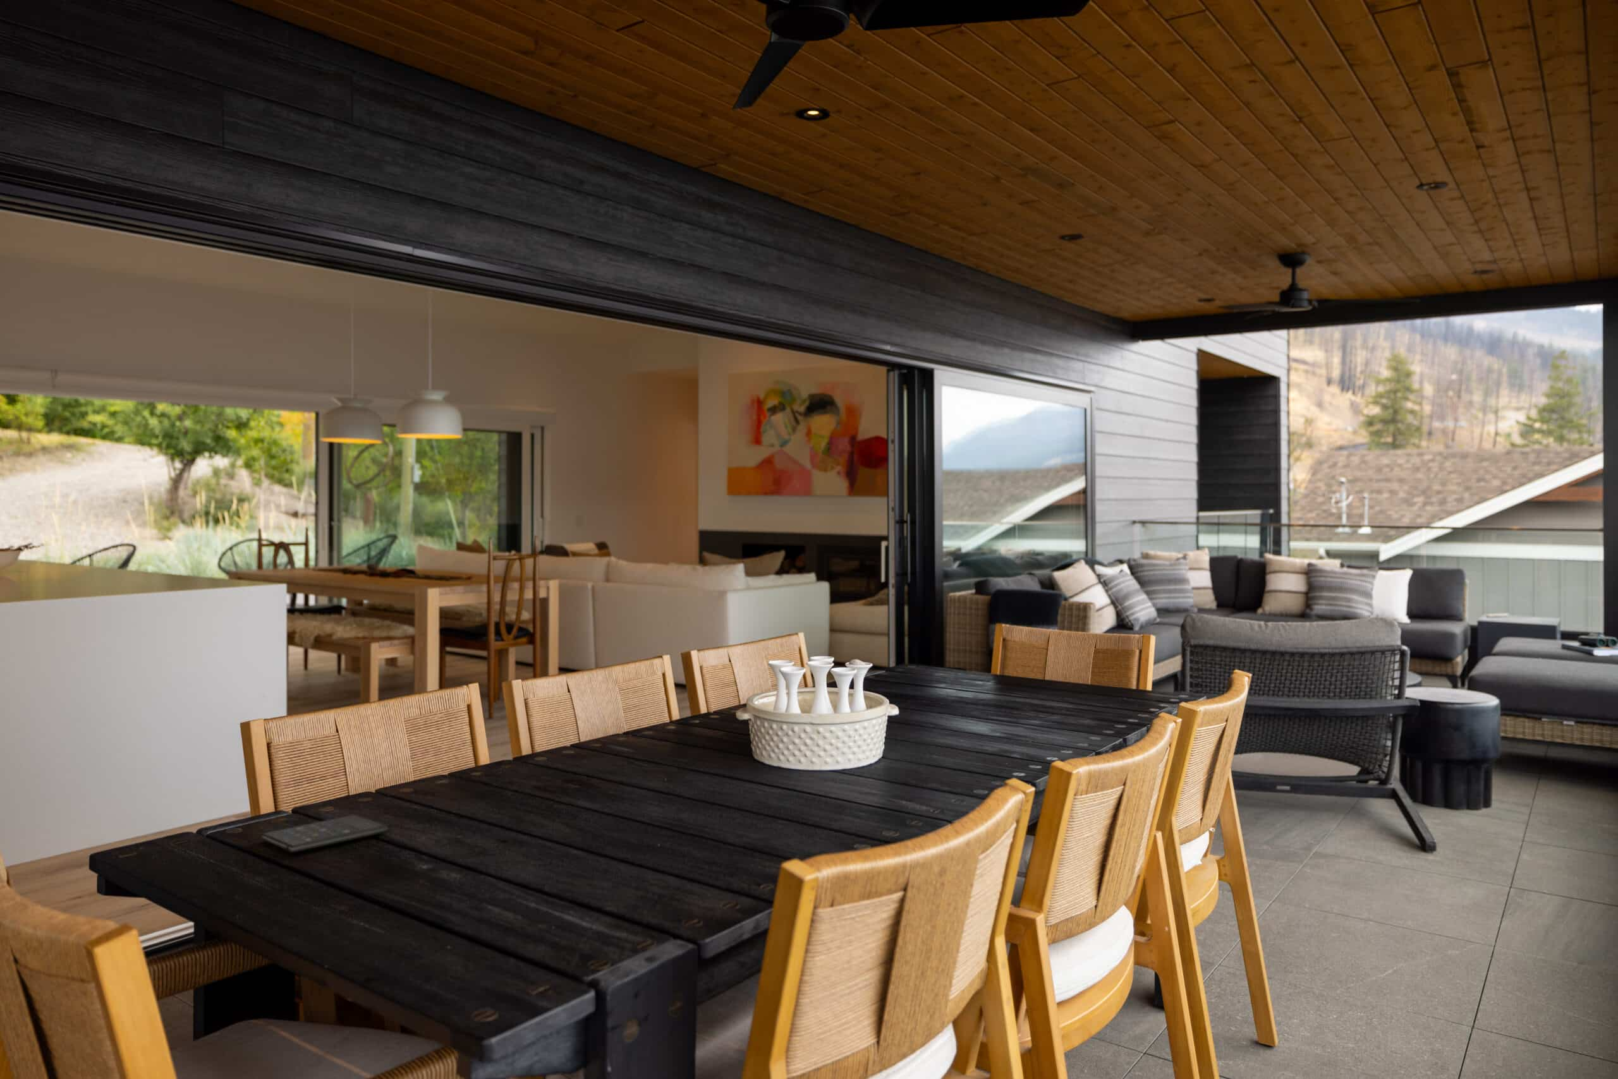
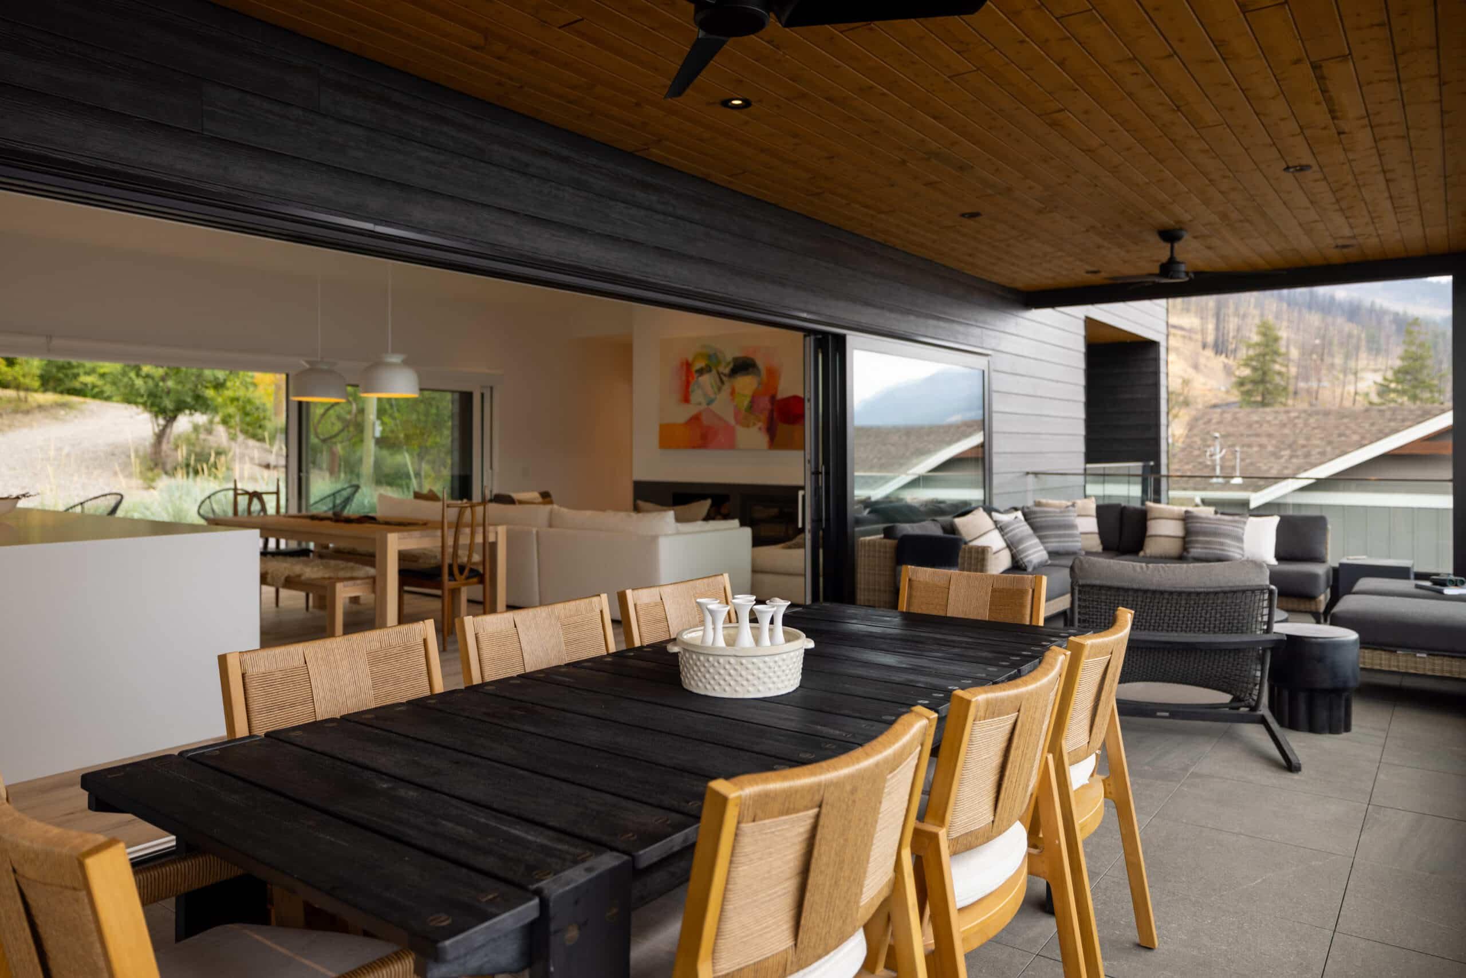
- smartphone (325, 832)
